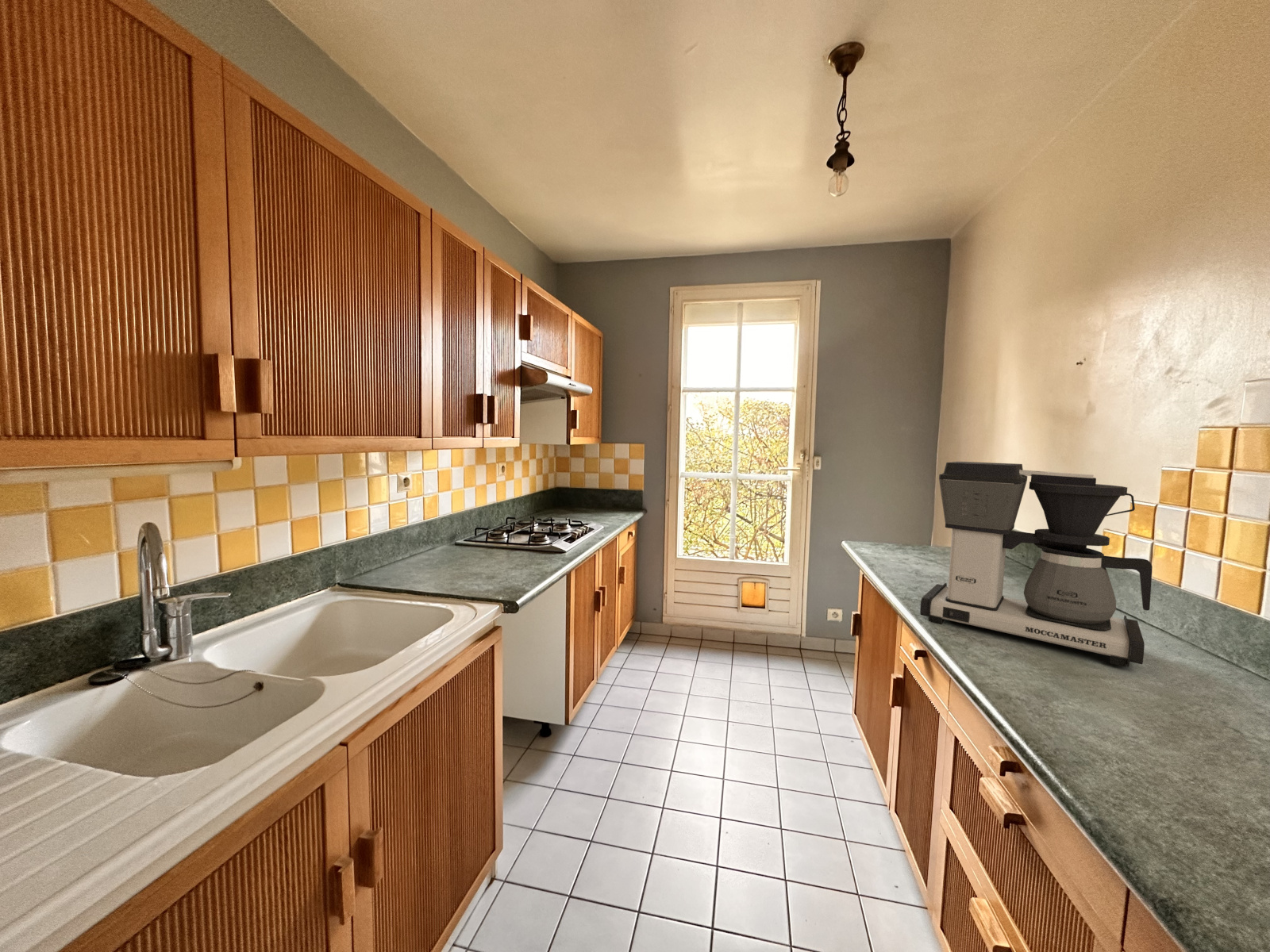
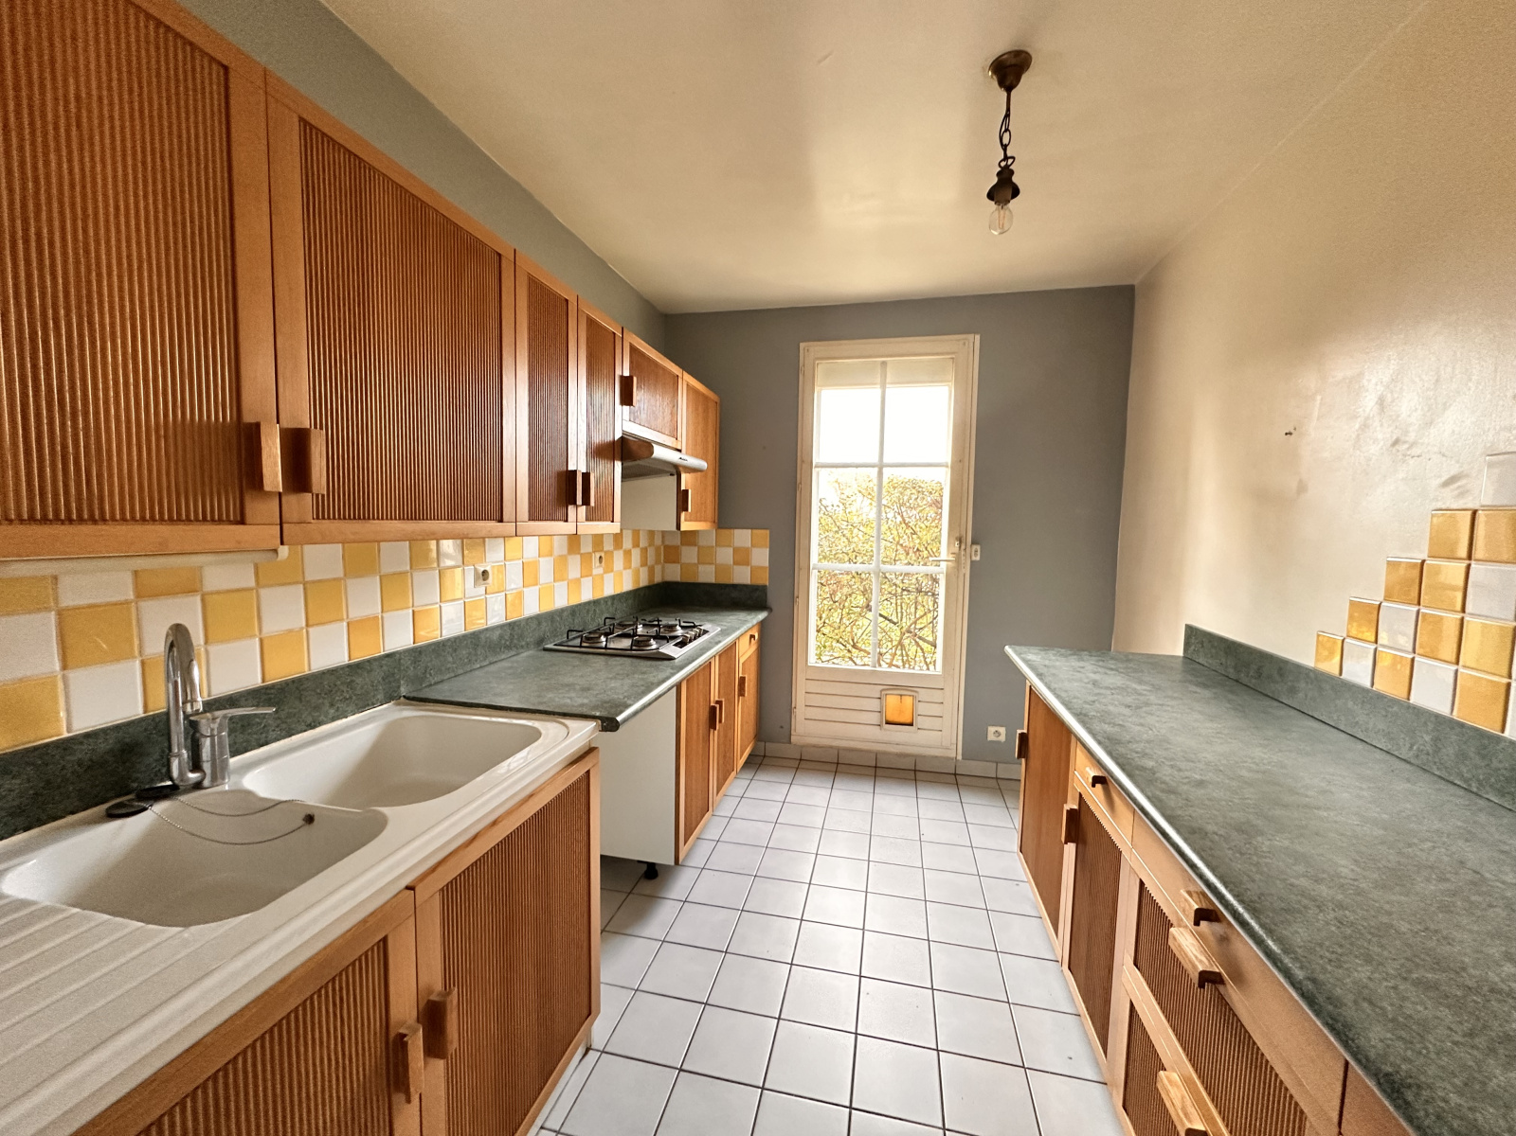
- coffee maker (1034, 544)
